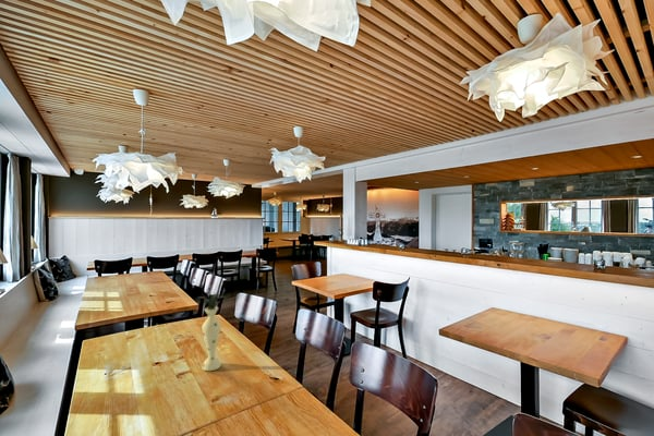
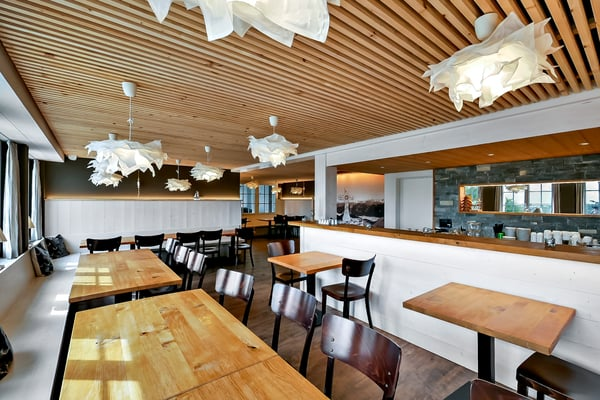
- vase (211, 329)
